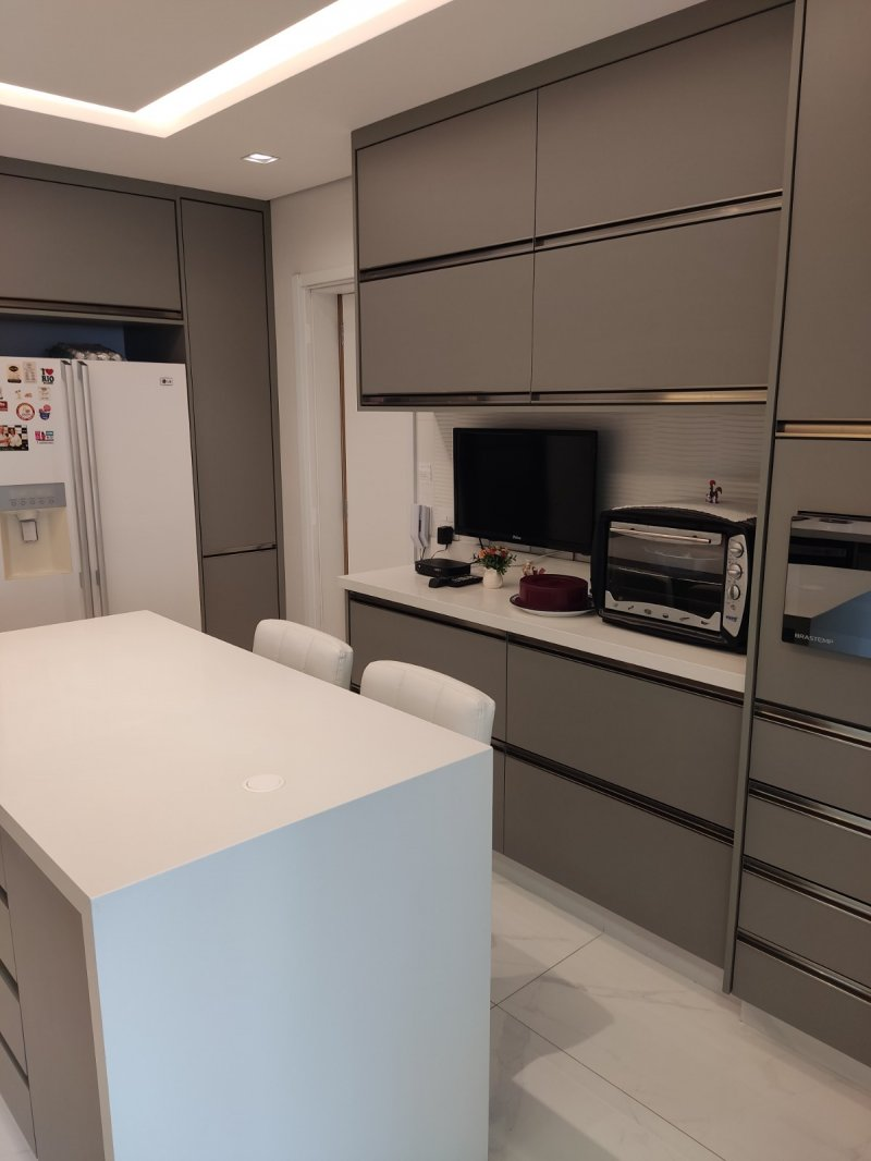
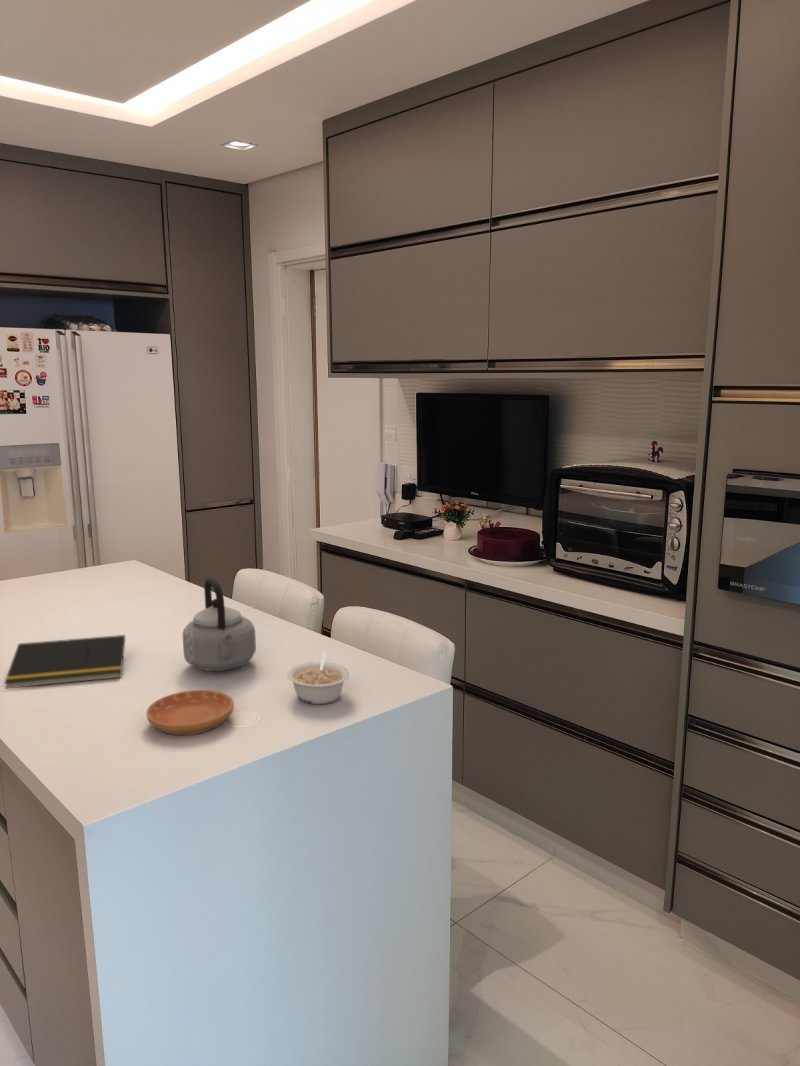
+ saucer (191, 713)
+ teapot (221, 625)
+ legume (317, 681)
+ notepad (68, 660)
